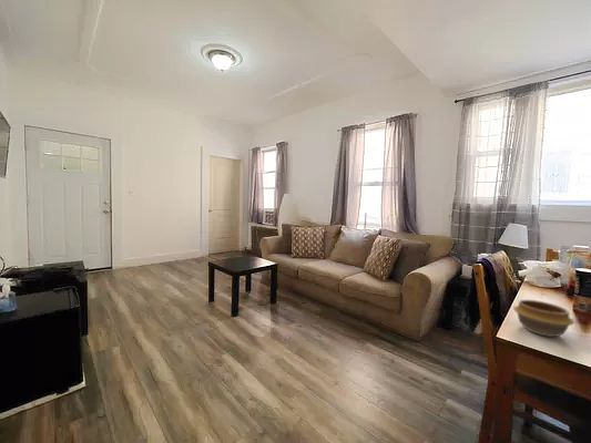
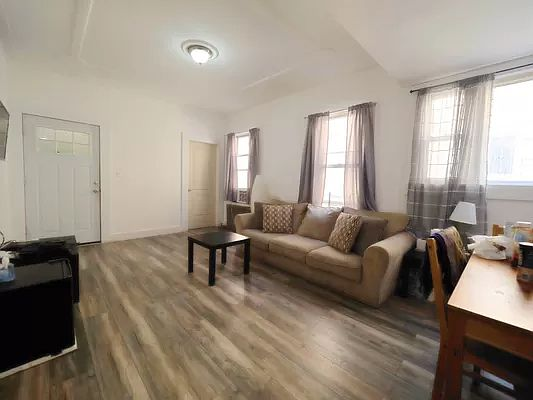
- bowl (541, 318)
